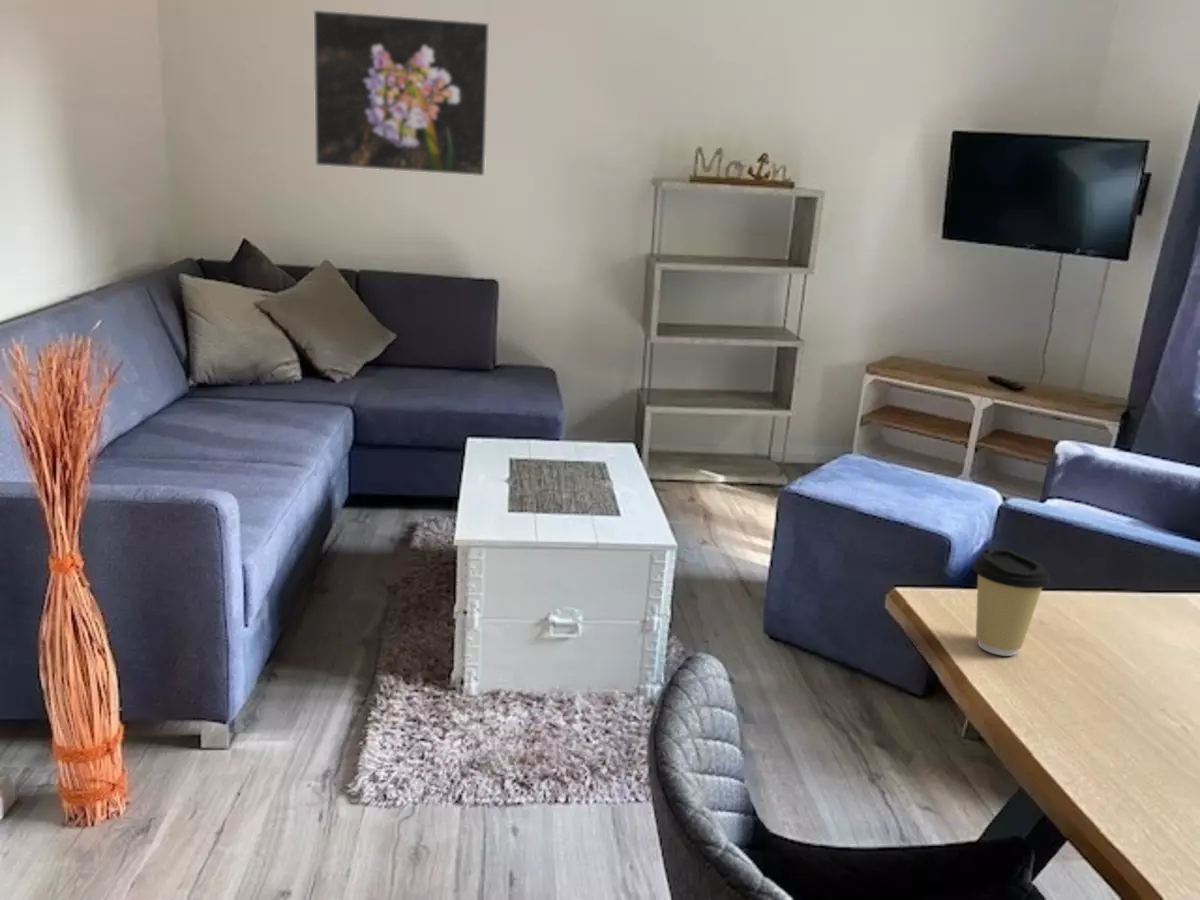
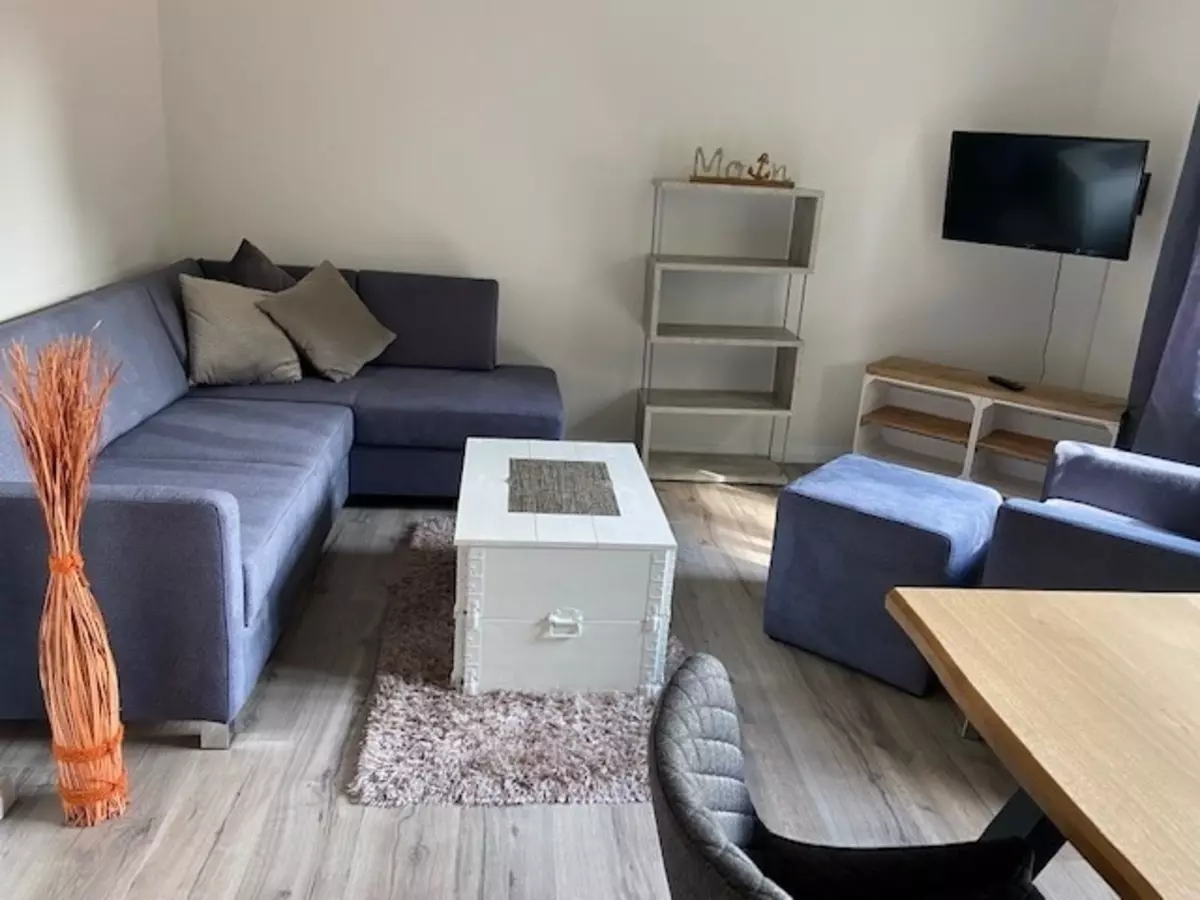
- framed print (401, 95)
- coffee cup (1005, 603)
